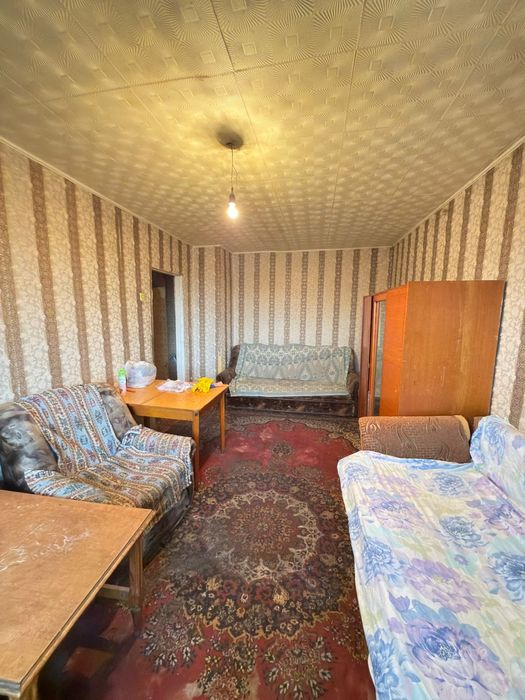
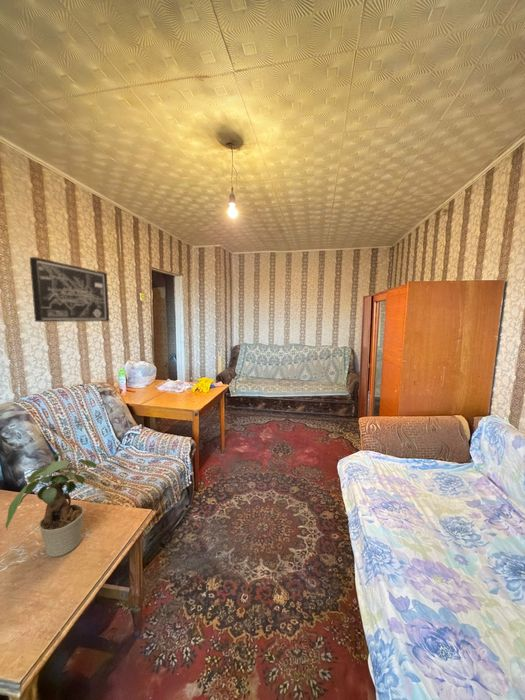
+ wall art (75, 294)
+ potted plant (58, 498)
